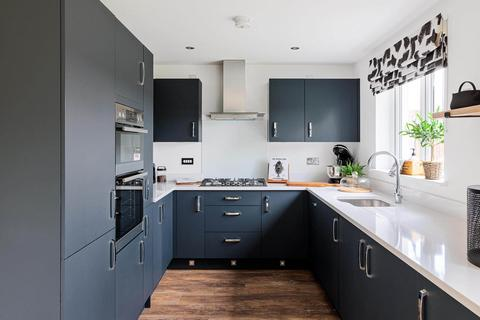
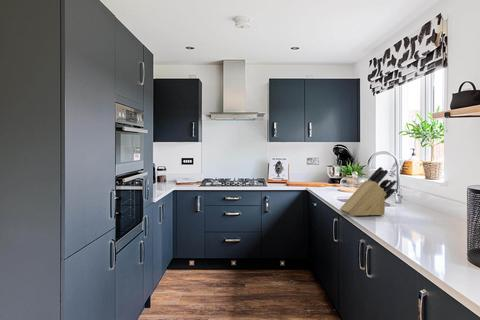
+ knife block (368, 190)
